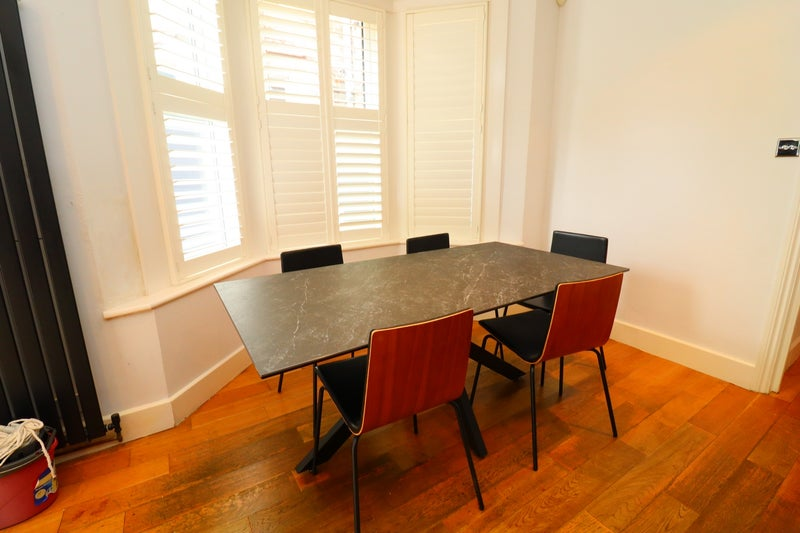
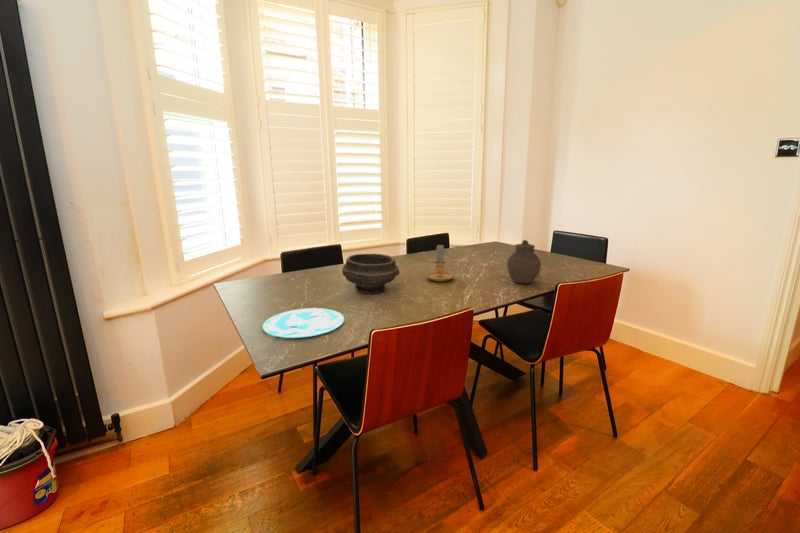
+ plate (304, 318)
+ jar (523, 261)
+ candle (441, 262)
+ bowl (370, 273)
